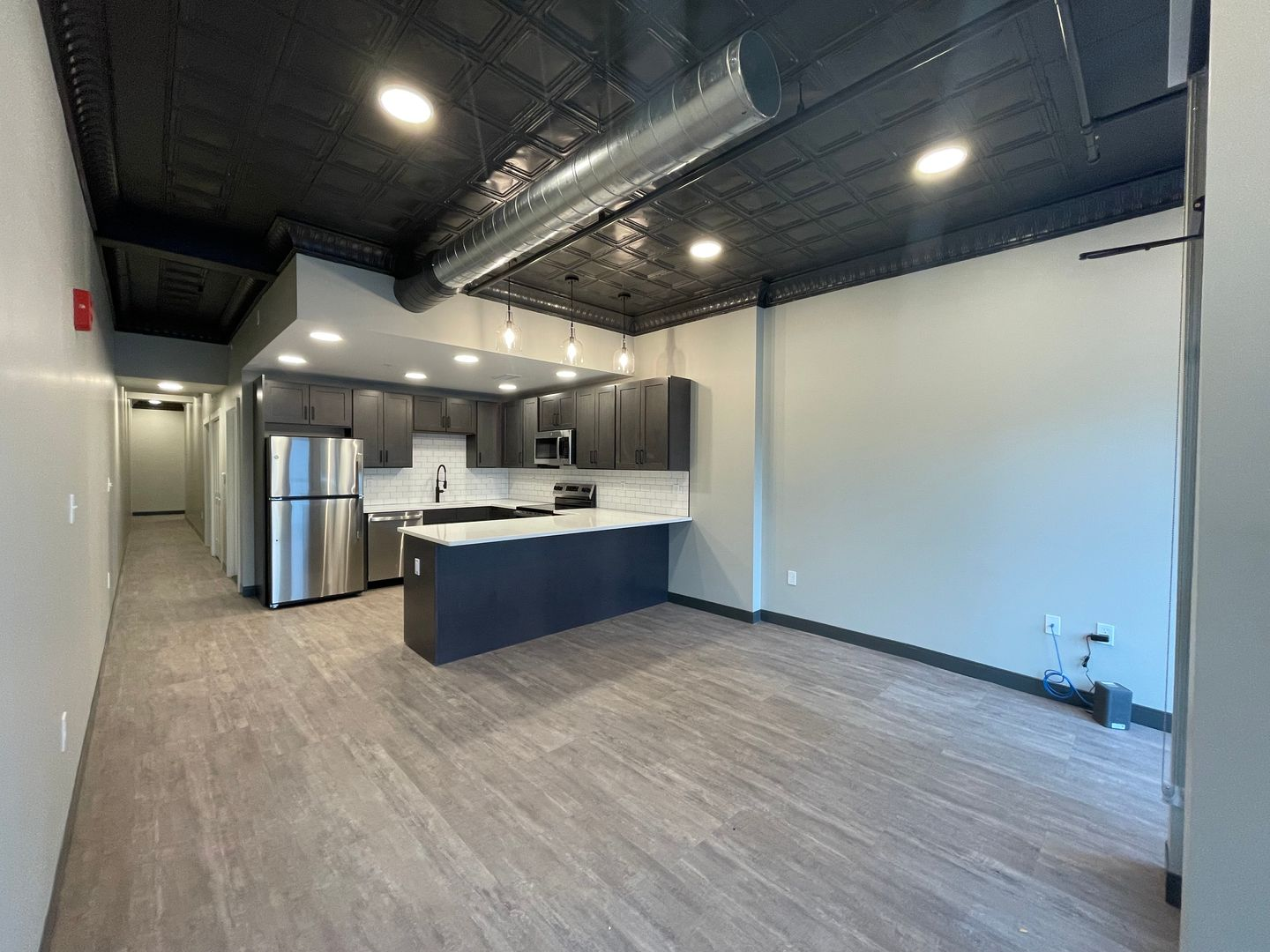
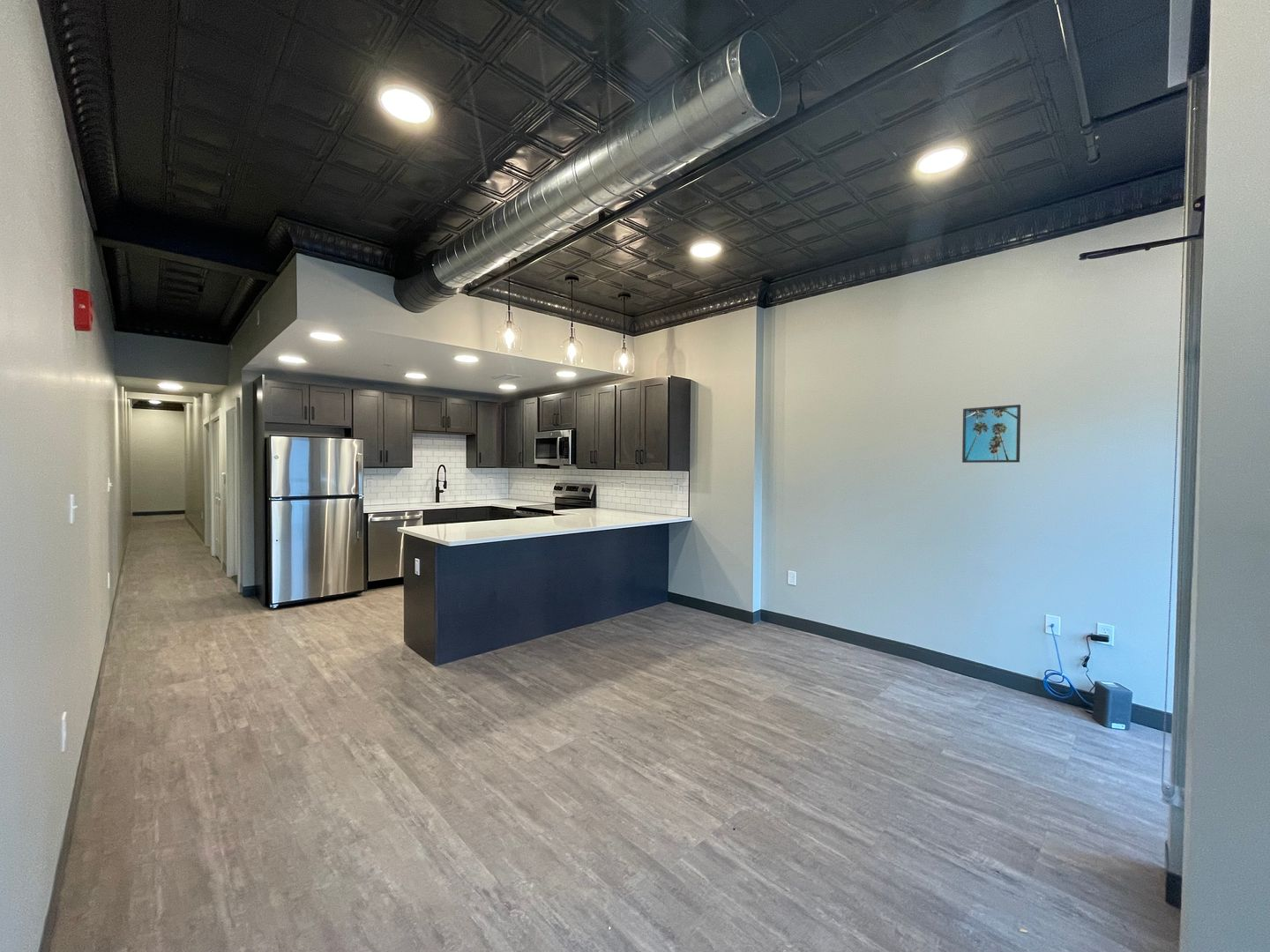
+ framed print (990, 435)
